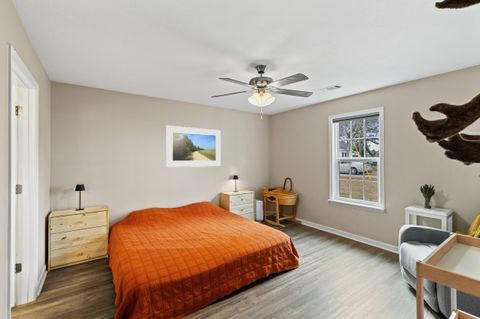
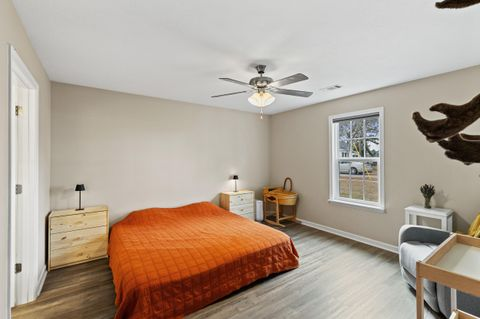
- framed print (195, 147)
